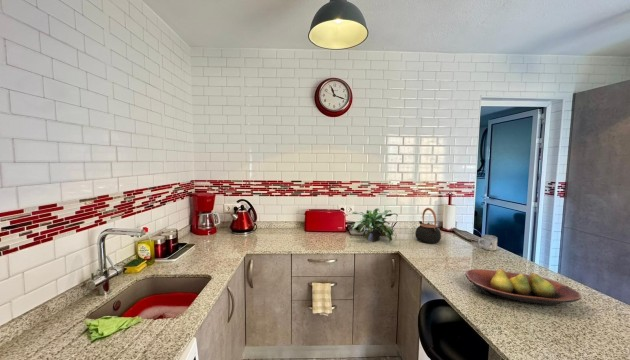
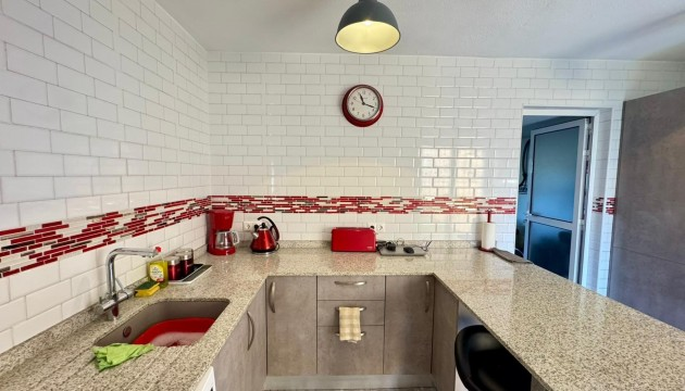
- fruit bowl (517, 284)
- potted plant (372, 223)
- teapot (427, 223)
- mug (486, 242)
